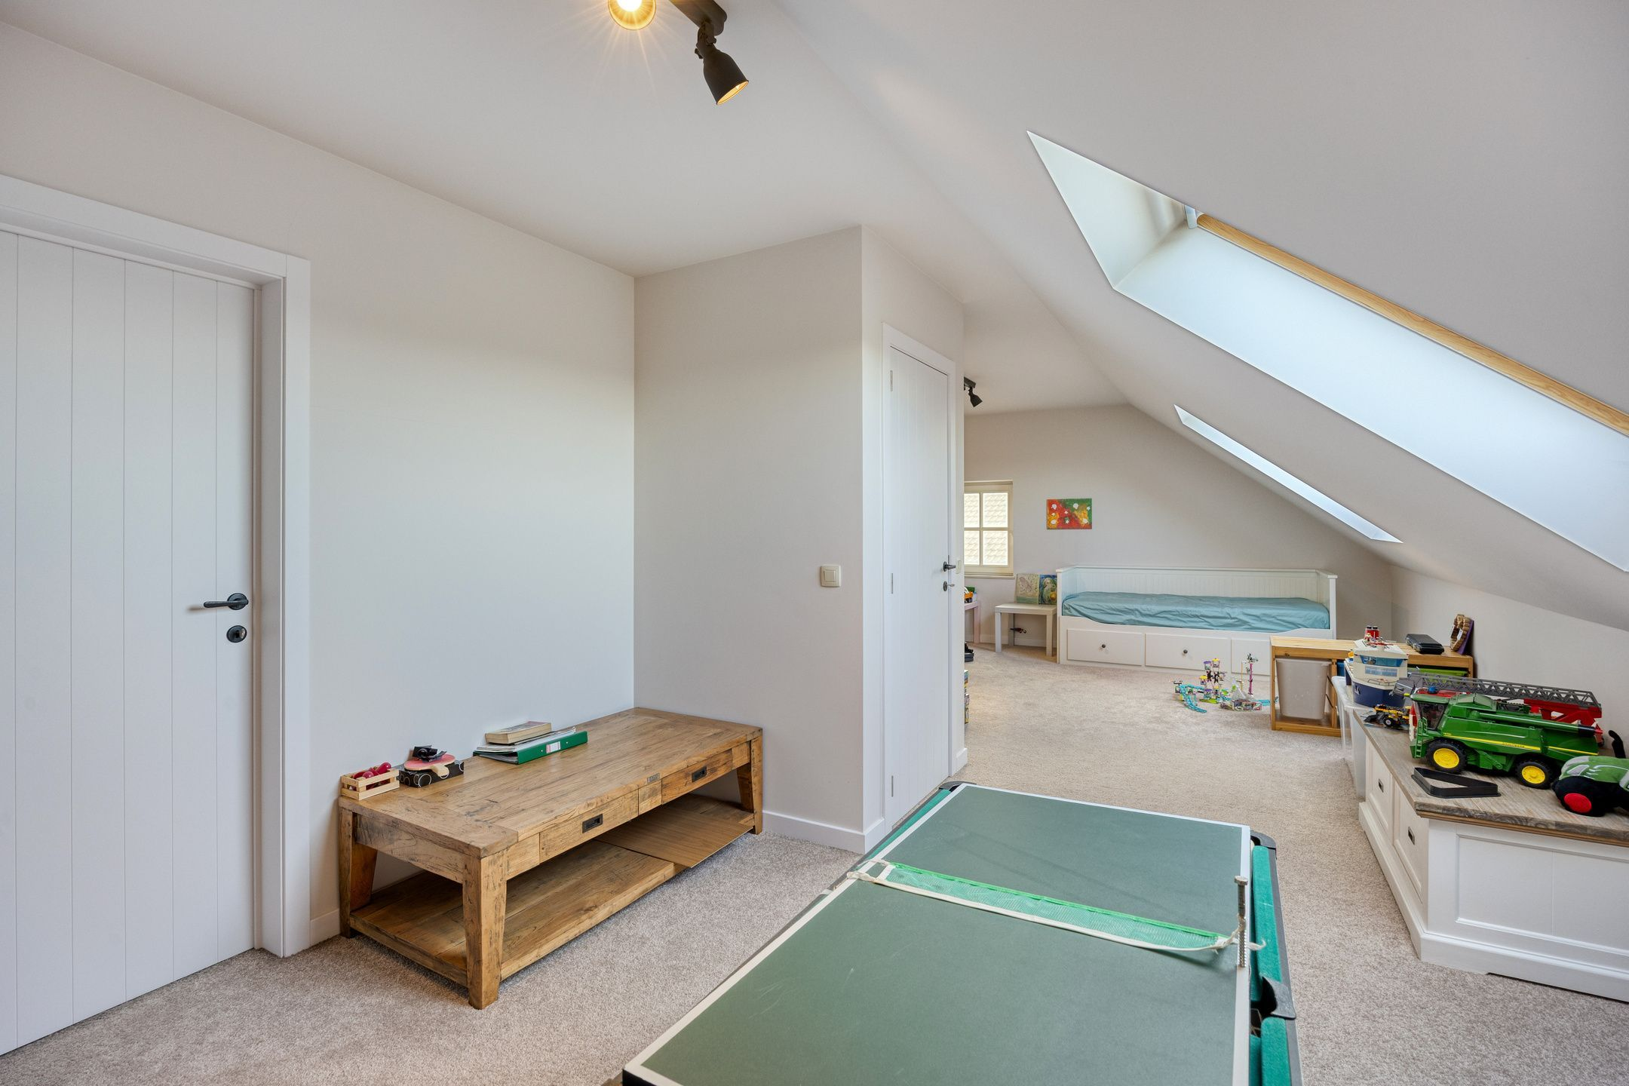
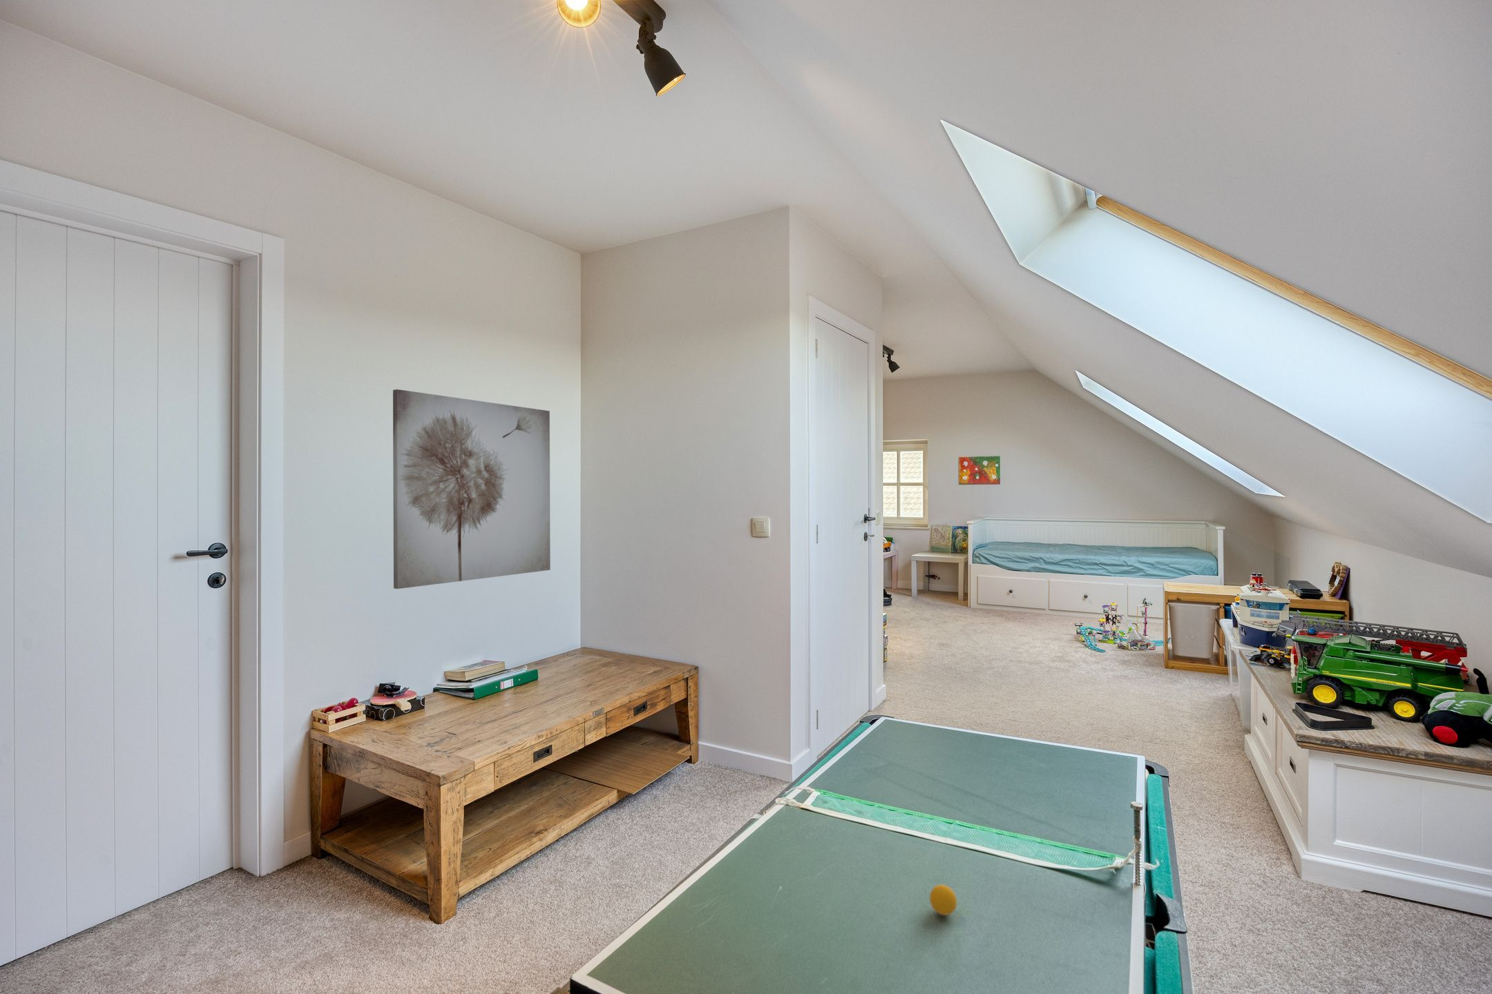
+ ping-pong ball (942, 900)
+ wall art (480, 489)
